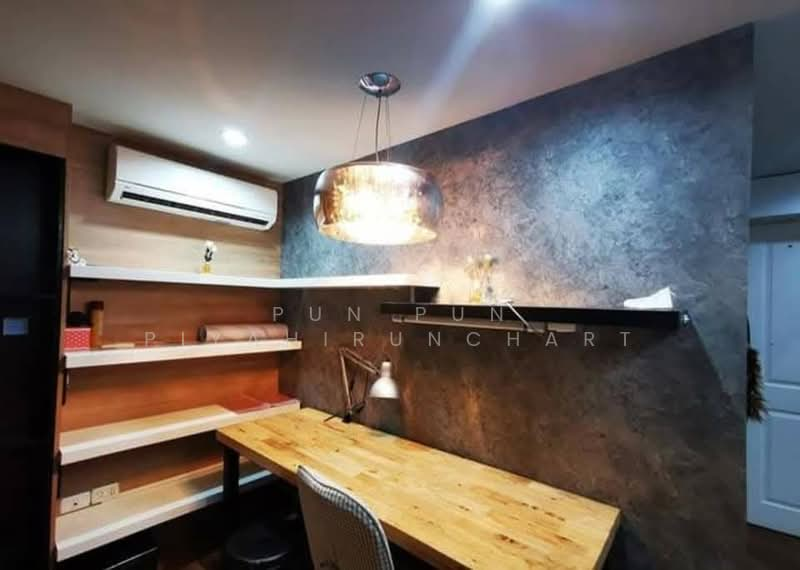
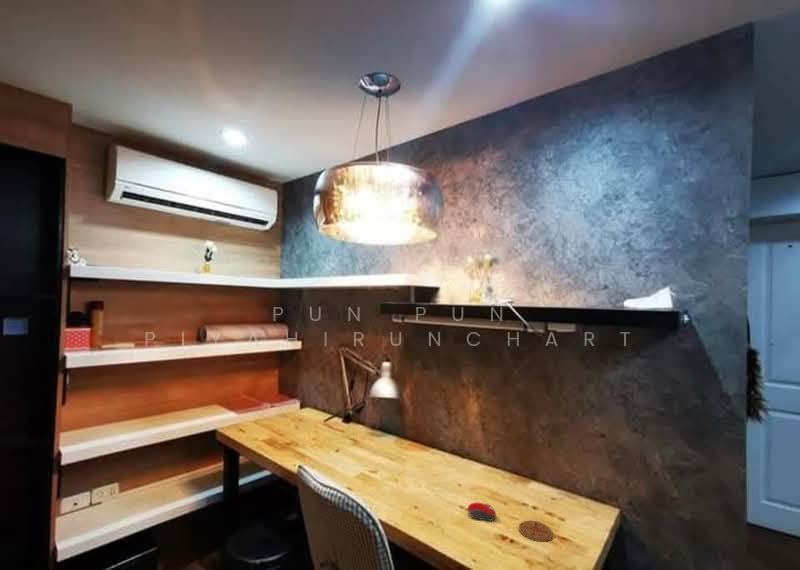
+ coaster (535, 530)
+ computer mouse (481, 509)
